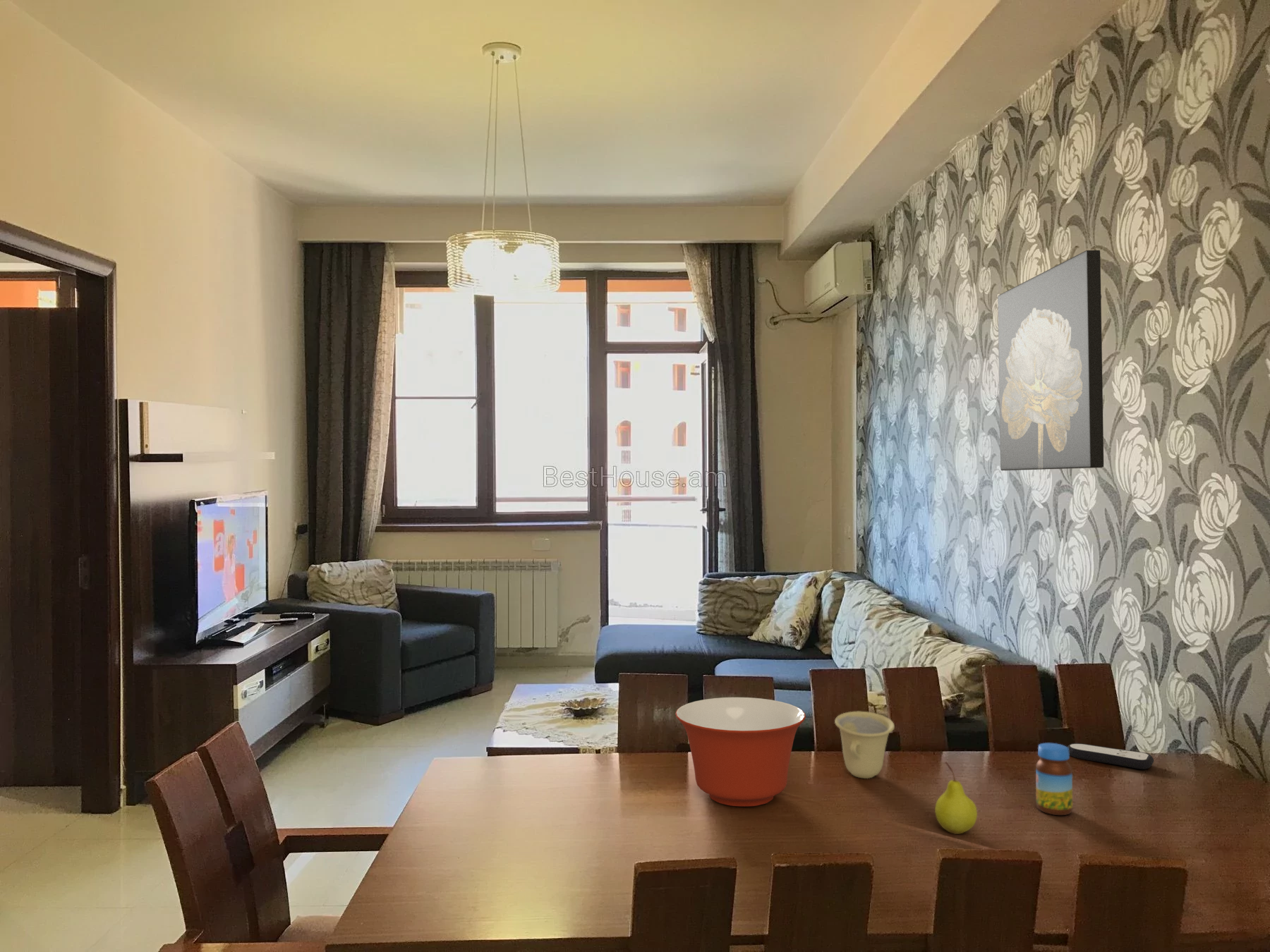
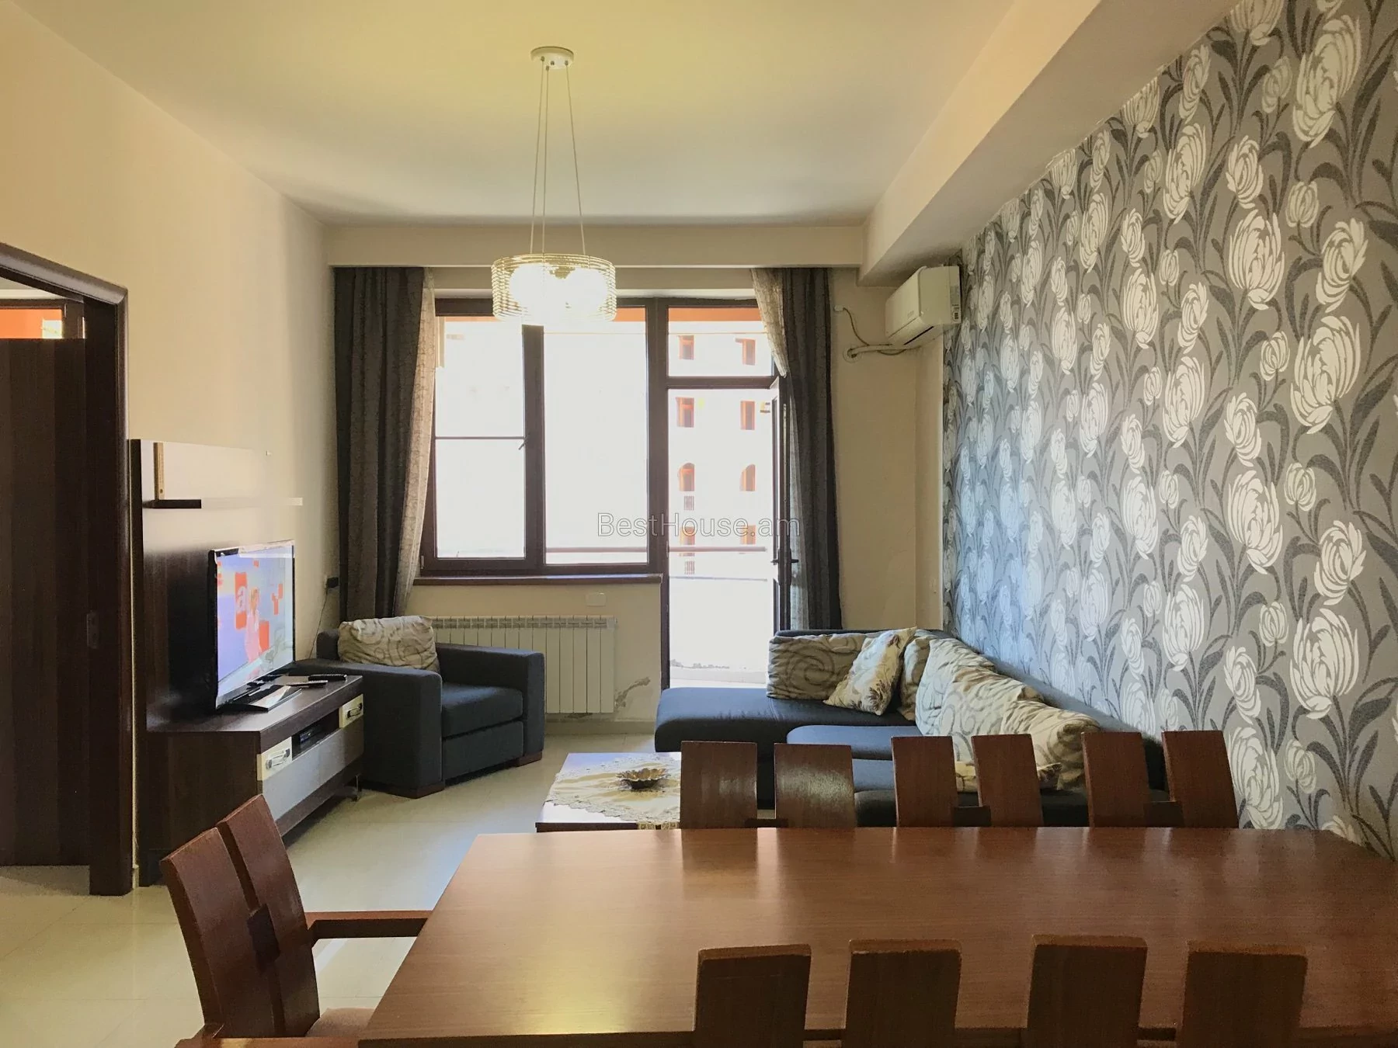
- mixing bowl (740, 753)
- cup (864, 747)
- jar (1053, 777)
- wall art (1046, 372)
- fruit (955, 798)
- remote control (1108, 755)
